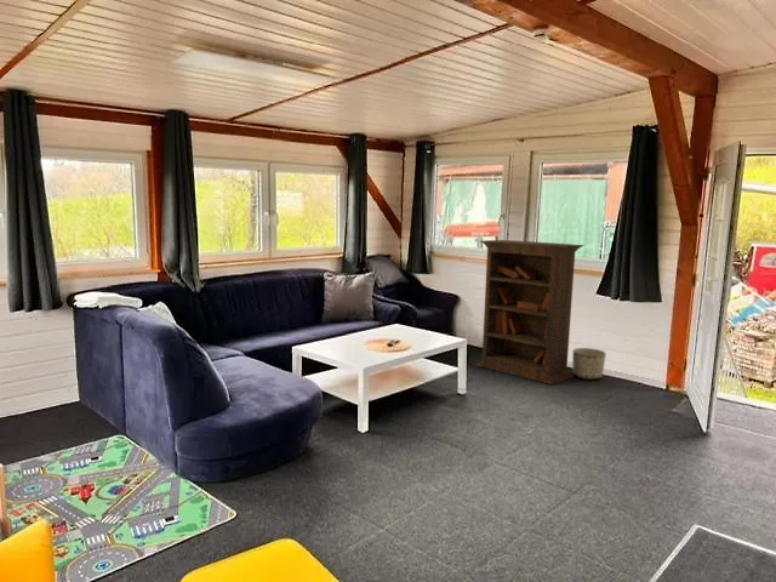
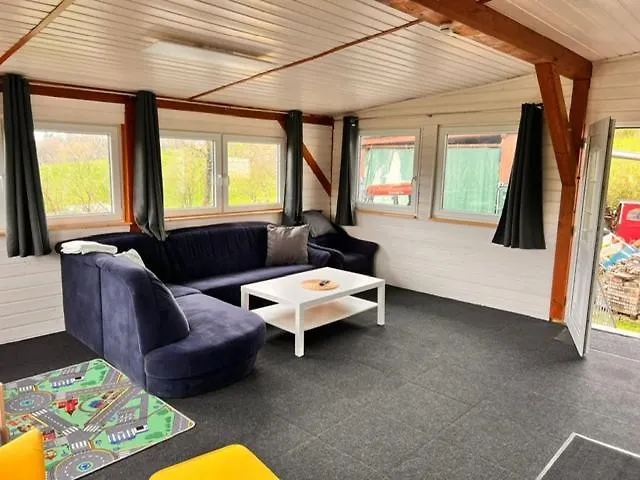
- planter (588, 364)
- bookcase (526, 307)
